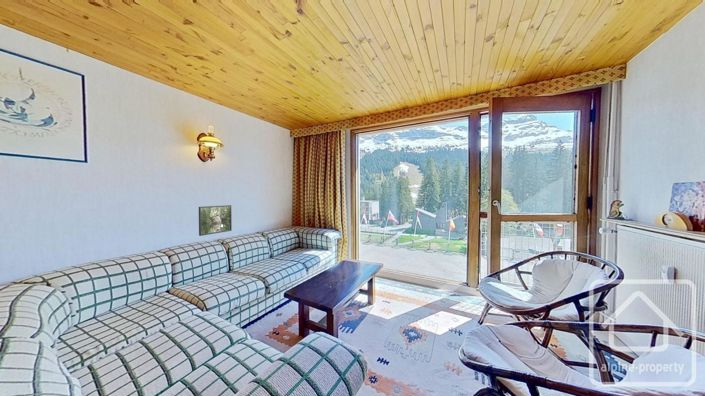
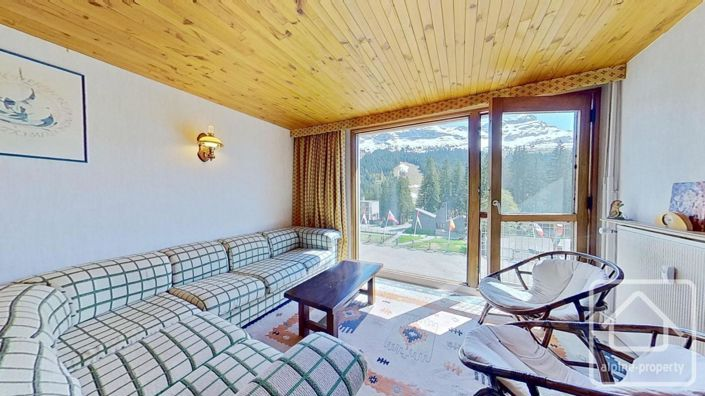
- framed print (216, 219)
